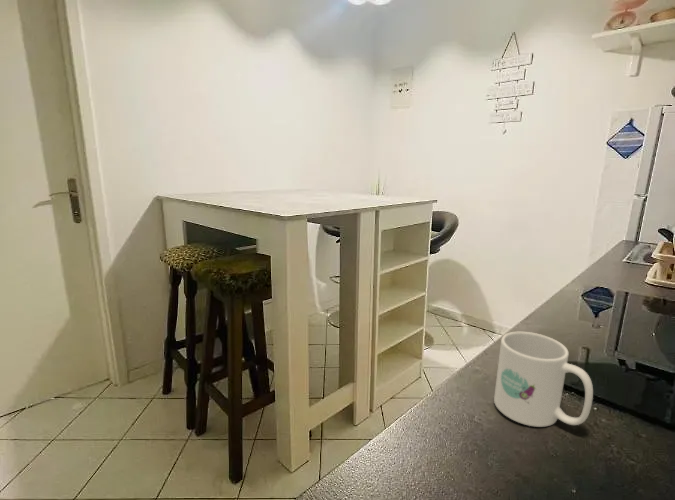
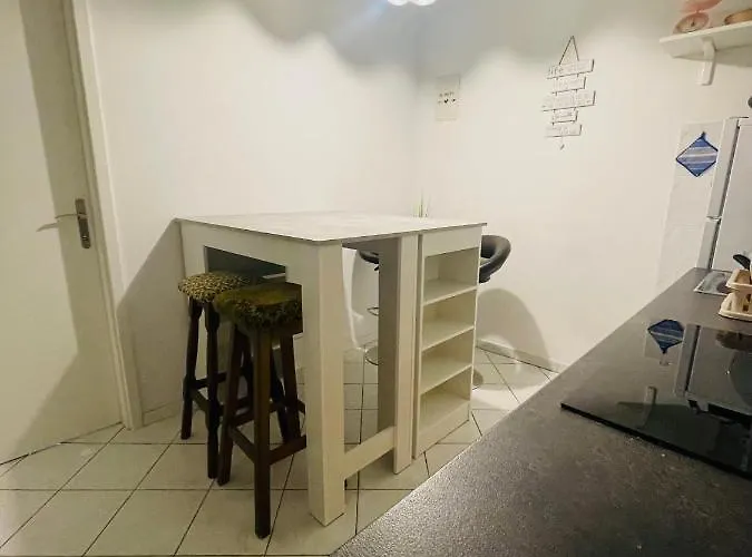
- mug (542, 382)
